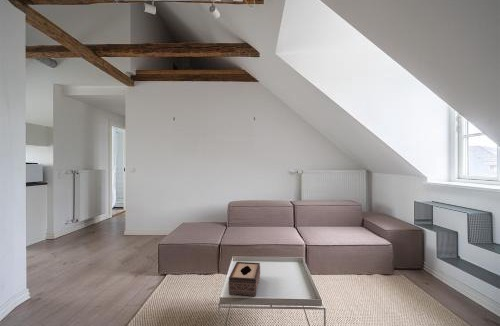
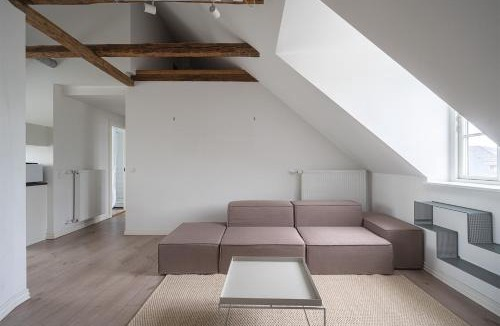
- tissue box (245, 277)
